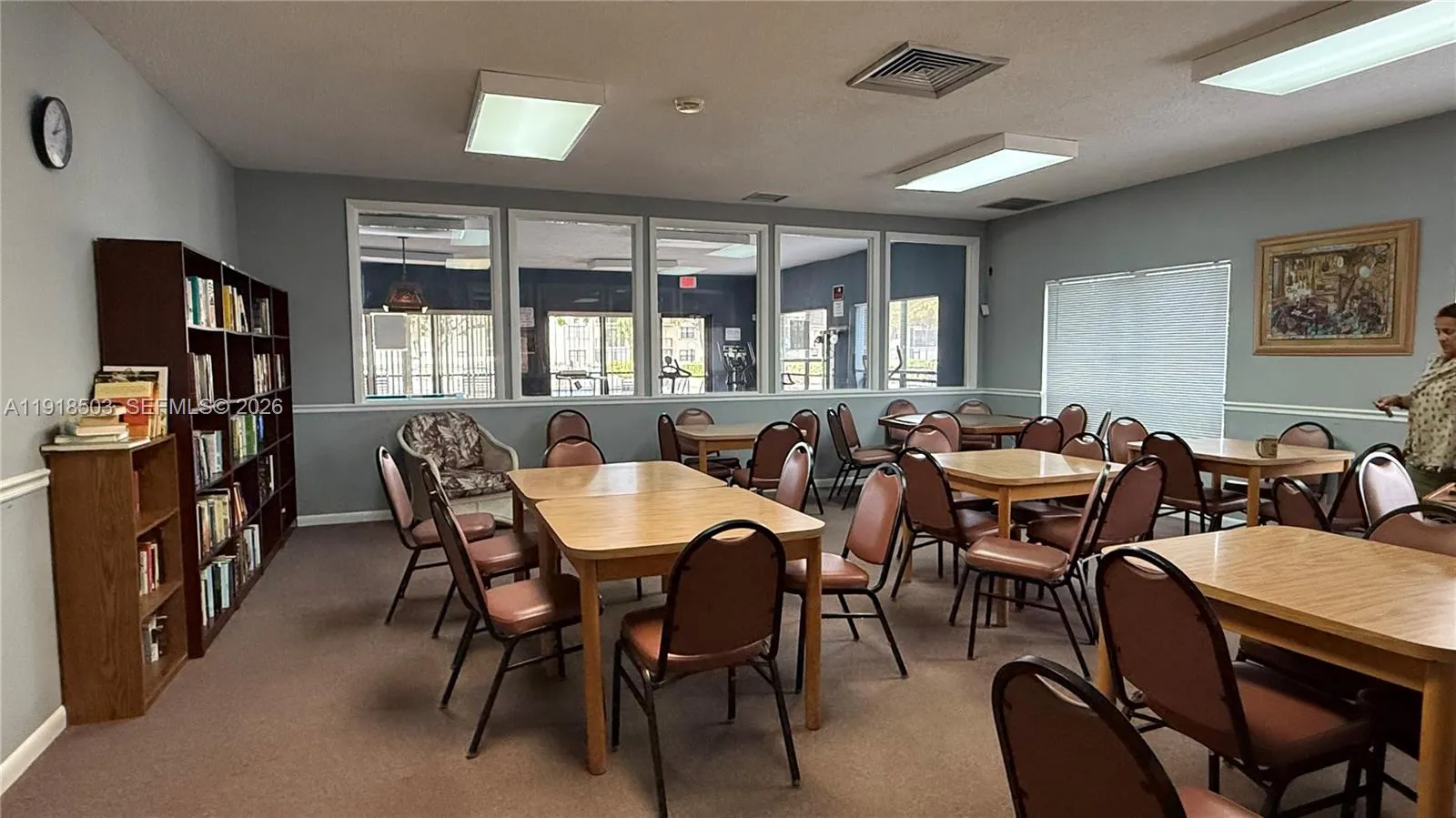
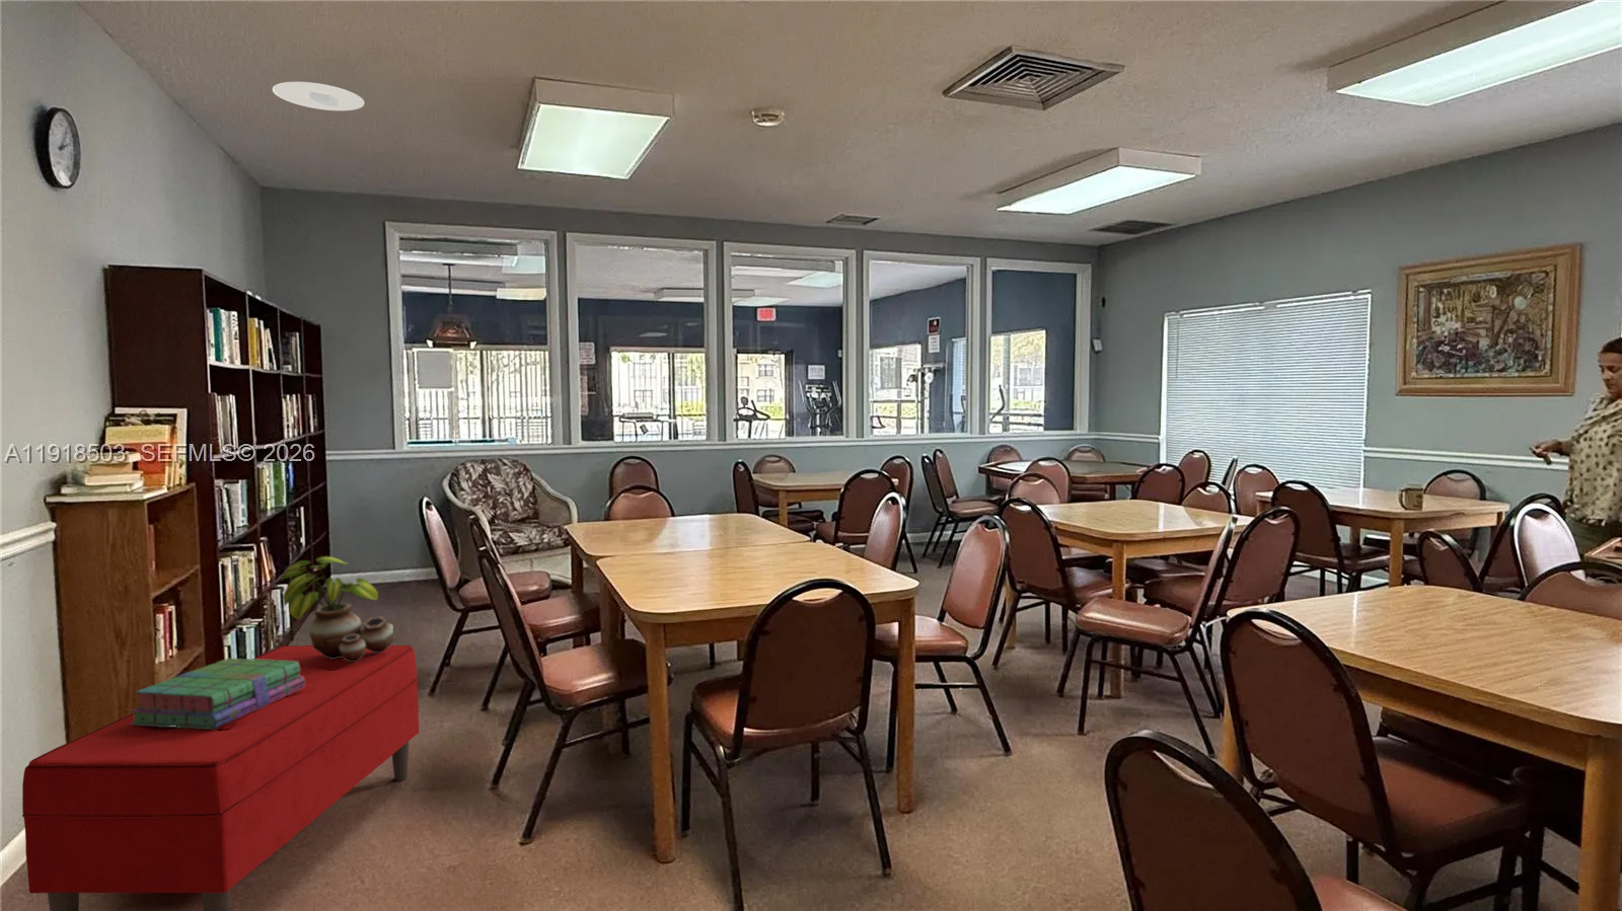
+ recessed light (319, 92)
+ stack of books (222, 690)
+ bench (260, 770)
+ potted plant (332, 607)
